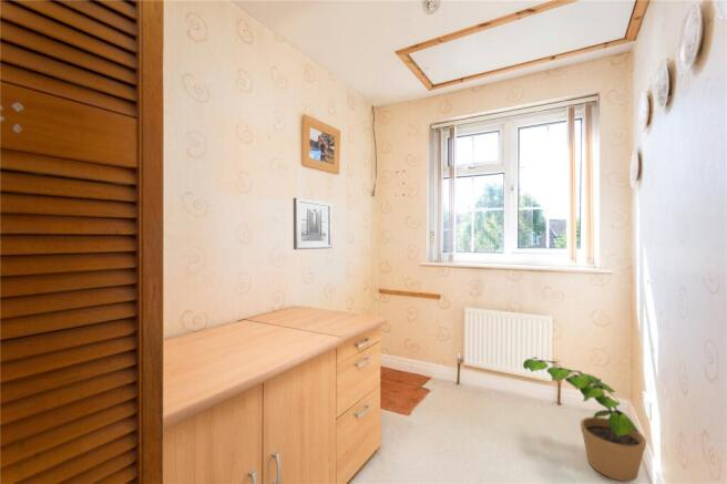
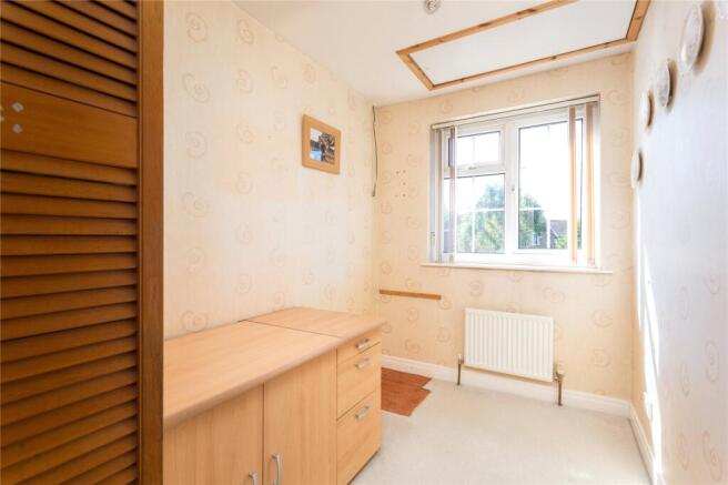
- wall art (314, 225)
- potted plant (583, 401)
